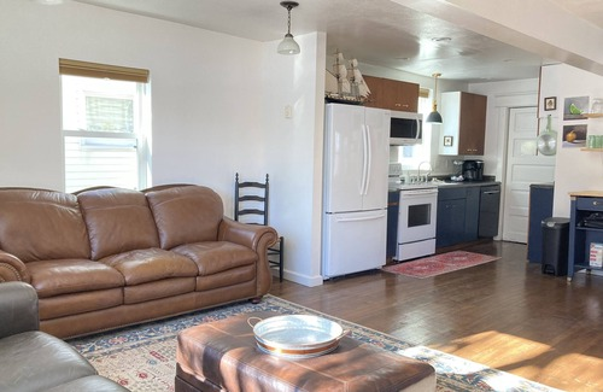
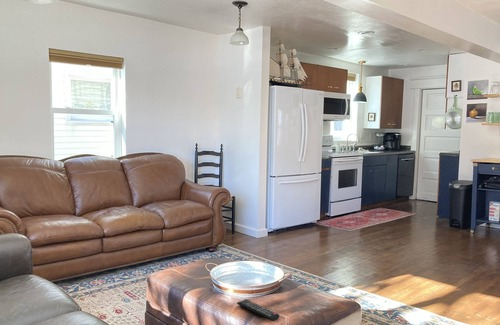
+ remote control (257, 309)
